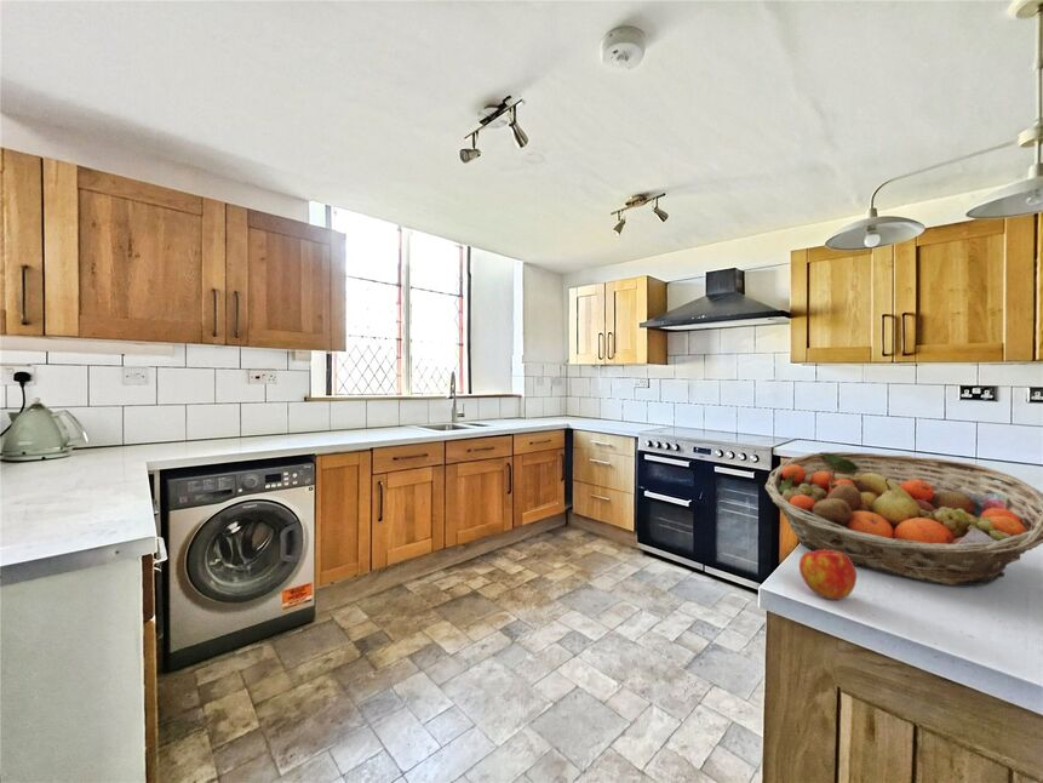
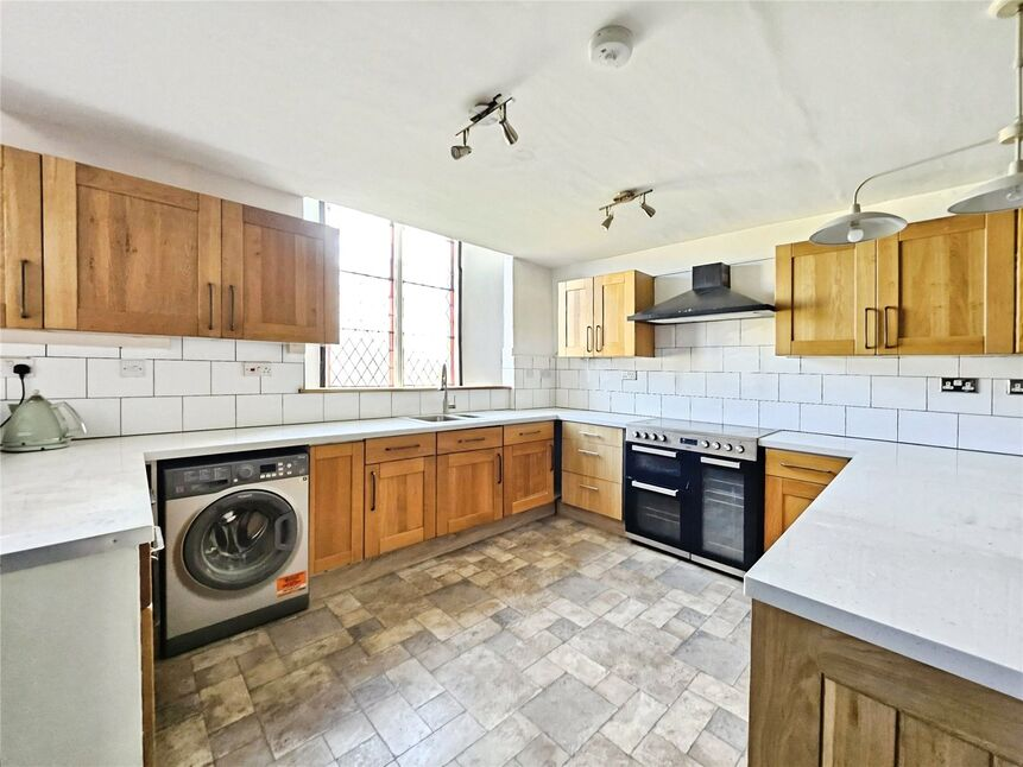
- apple (826, 572)
- fruit basket (887, 507)
